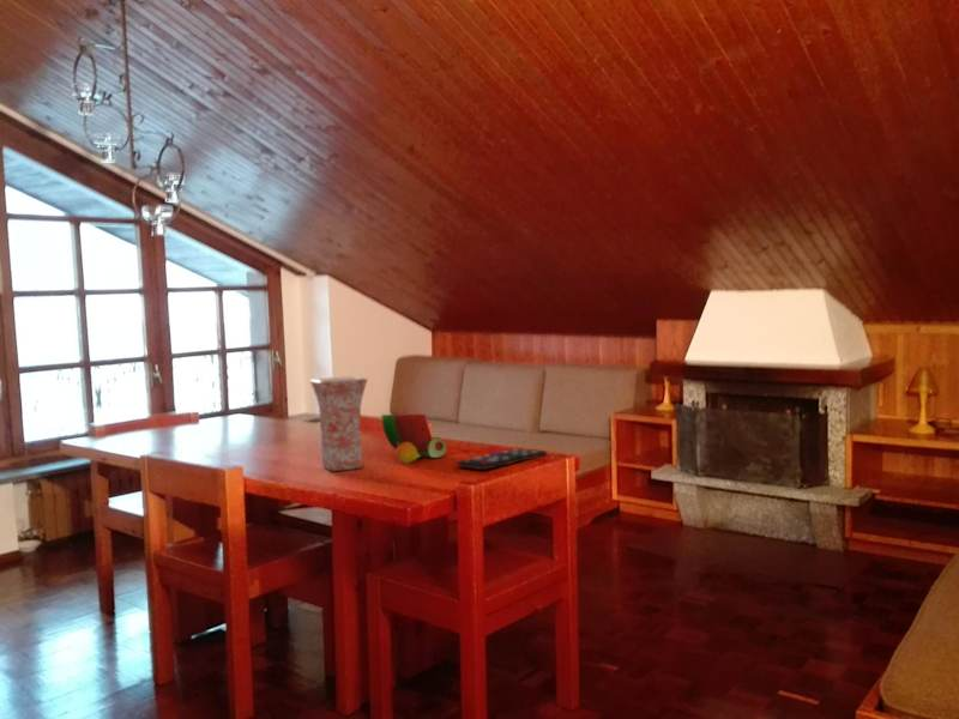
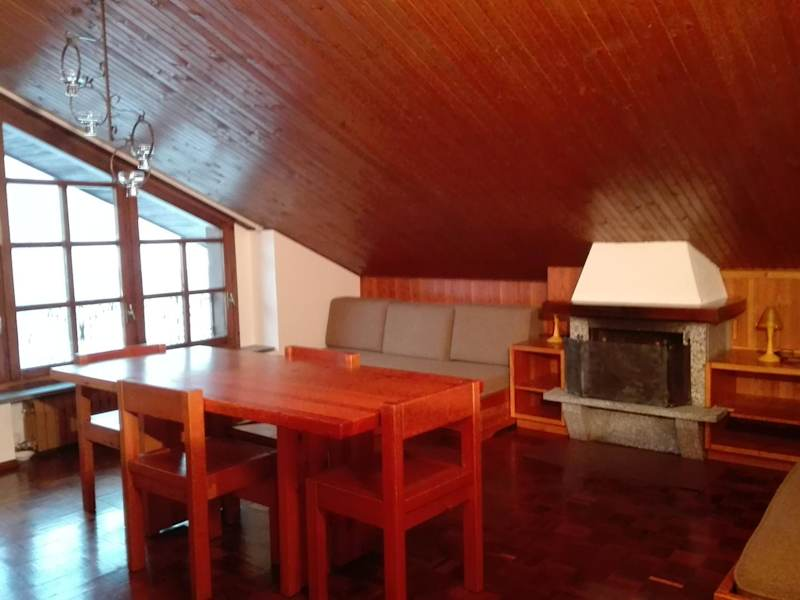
- watermelon (416, 436)
- remote control (502, 458)
- vase (339, 423)
